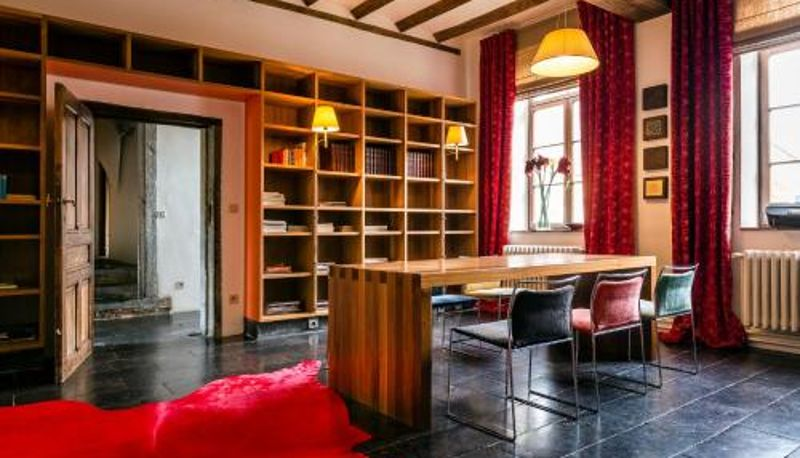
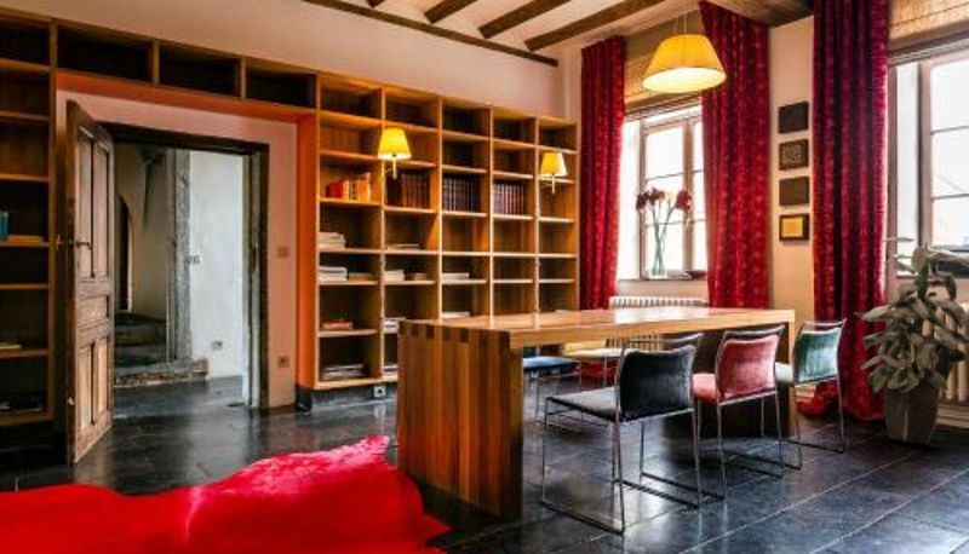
+ indoor plant (911, 339)
